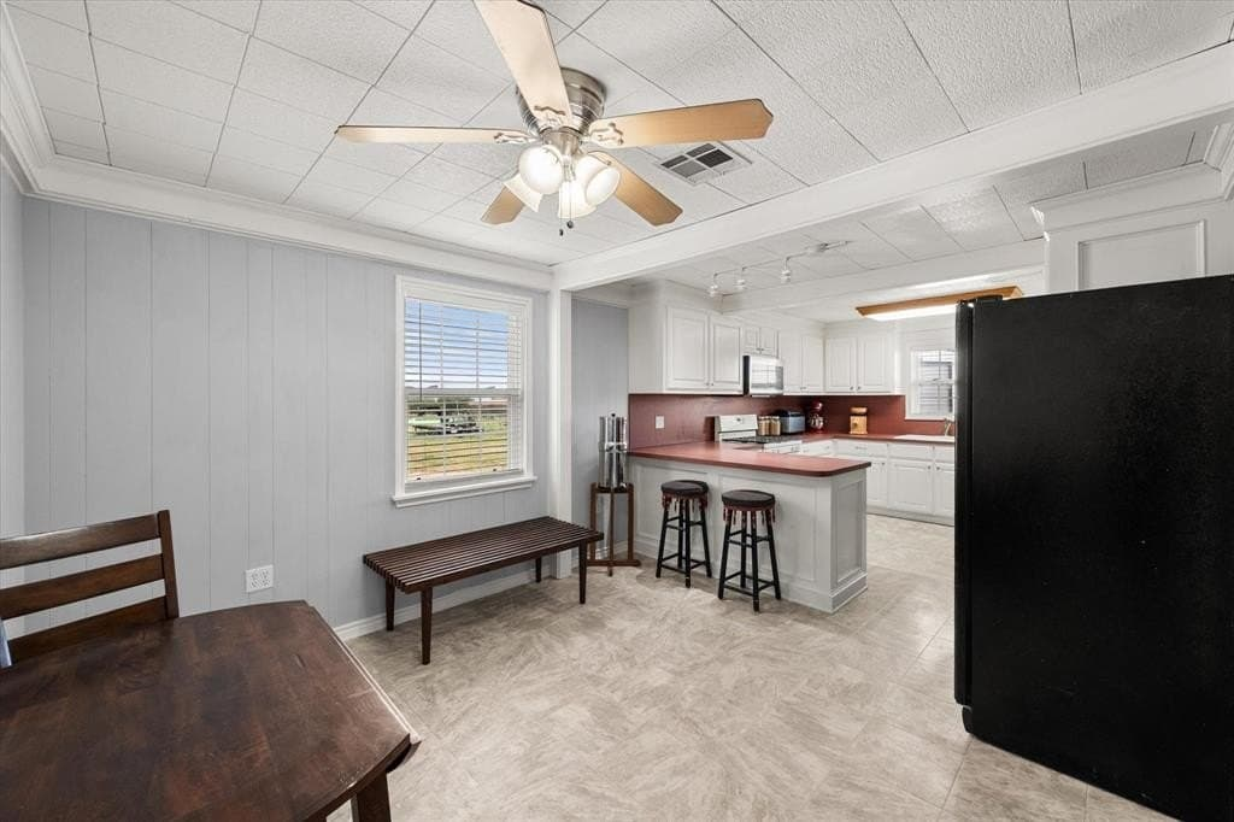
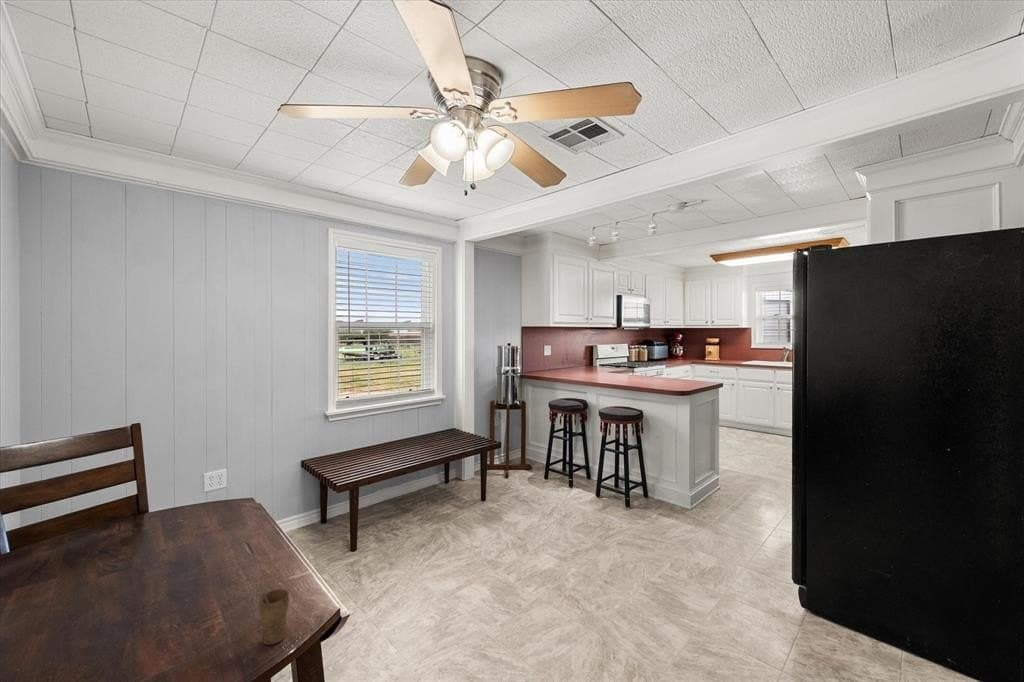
+ cup (274, 611)
